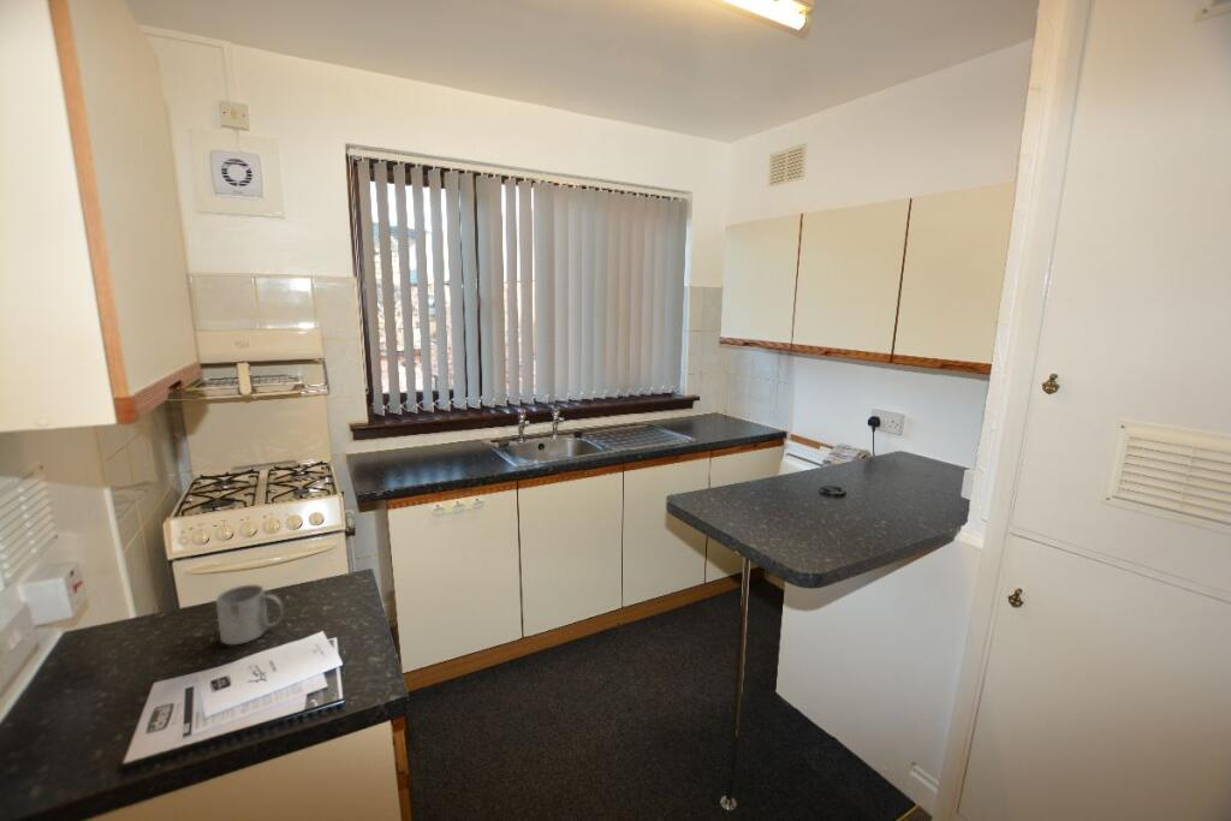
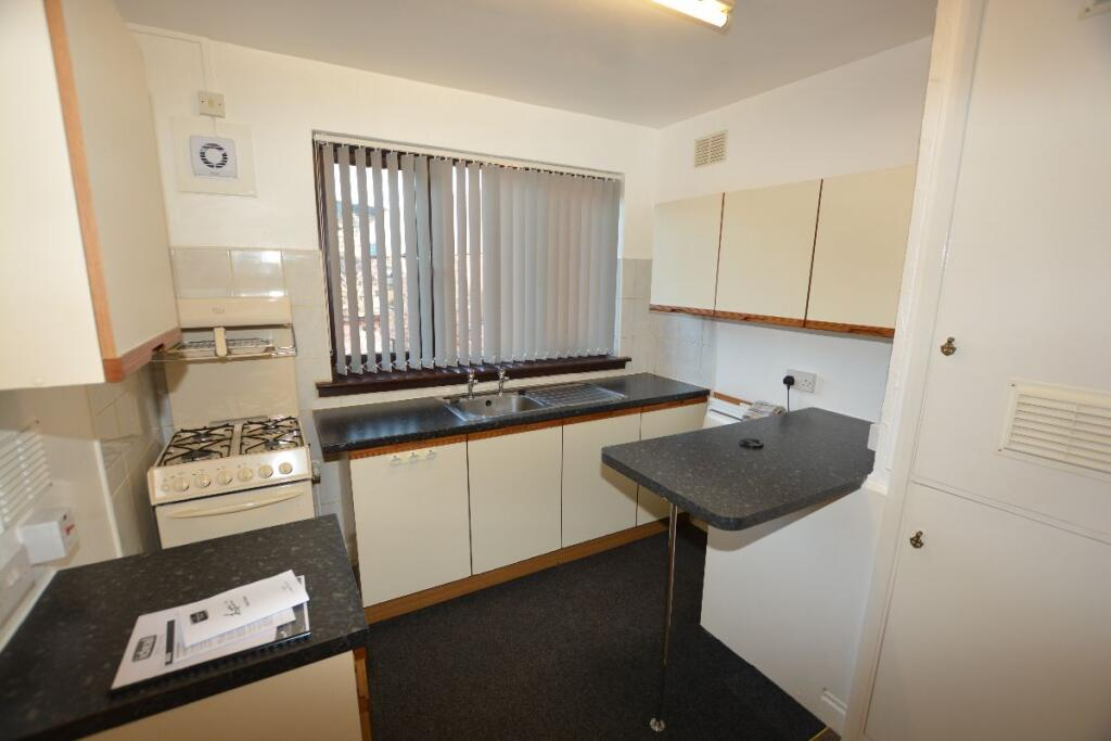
- mug (251, 612)
